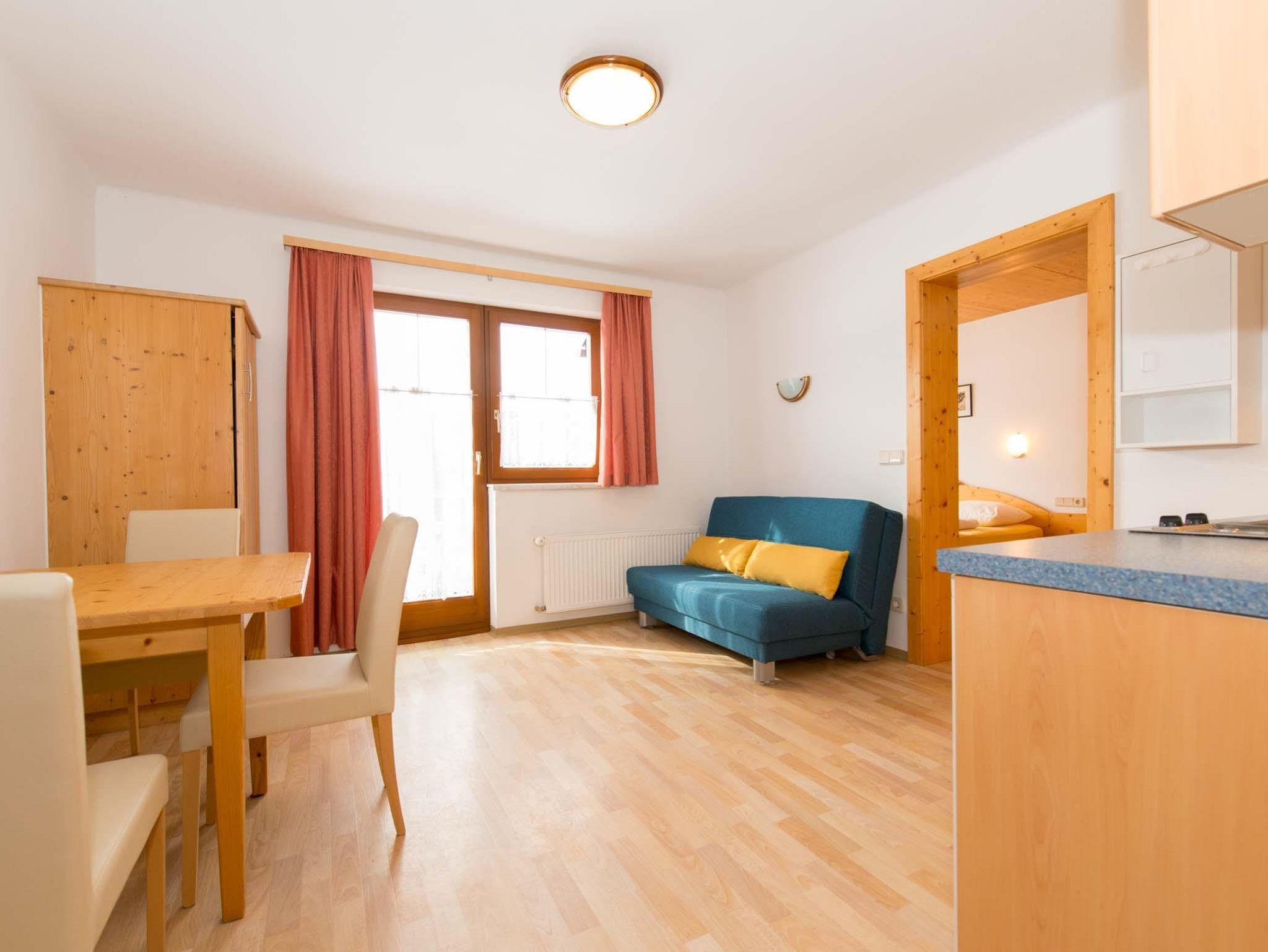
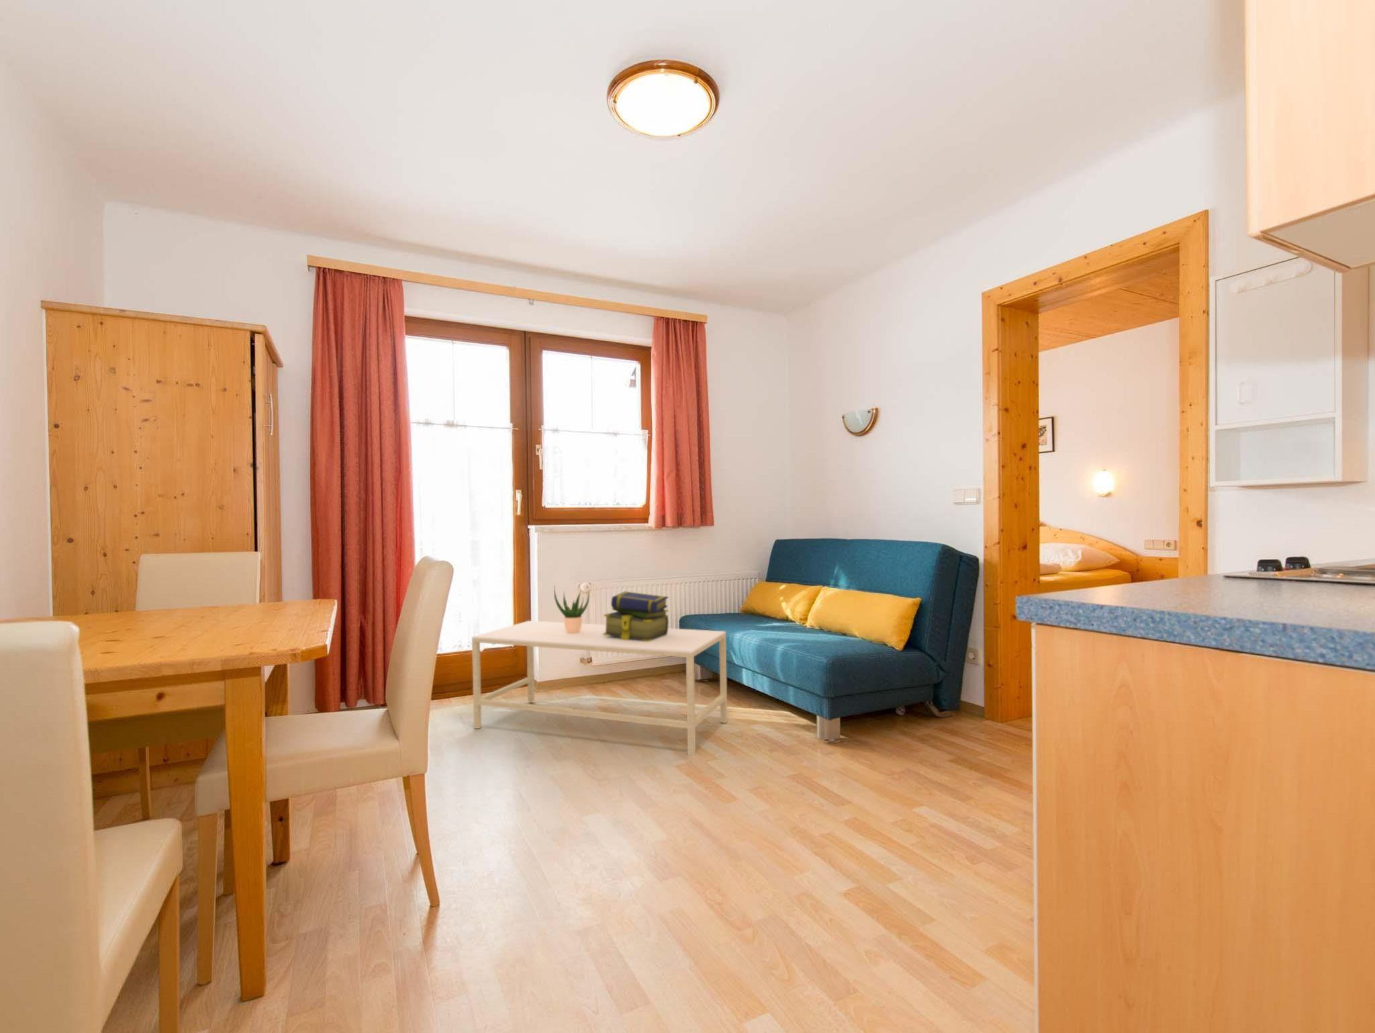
+ potted plant (571, 608)
+ stack of books (639, 614)
+ coffee table (601, 651)
